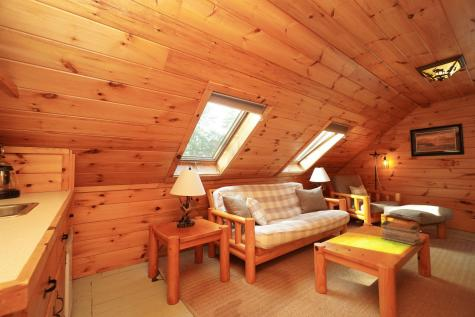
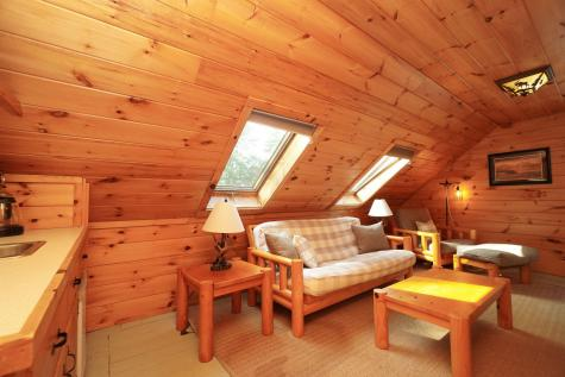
- book stack (400, 232)
